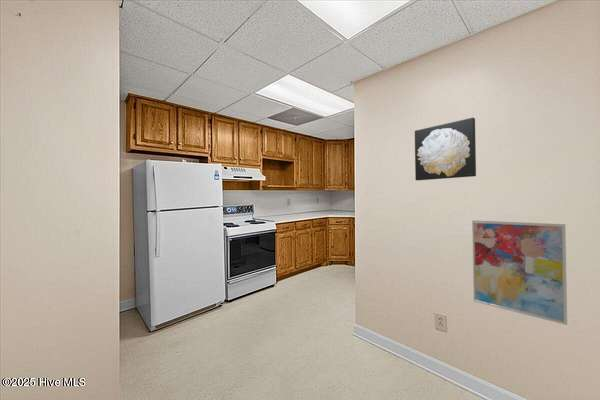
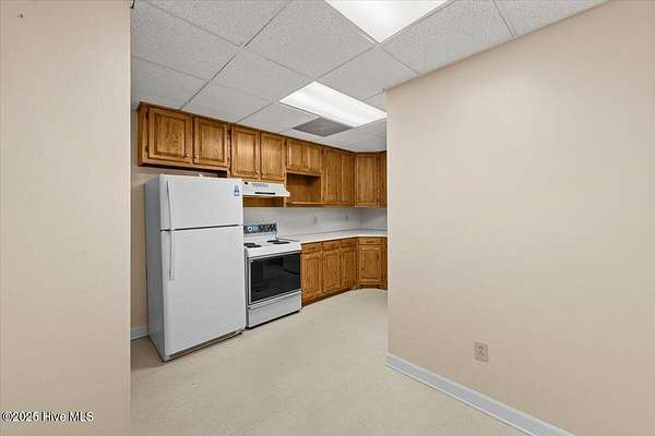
- wall art (514, 266)
- wall art (443, 151)
